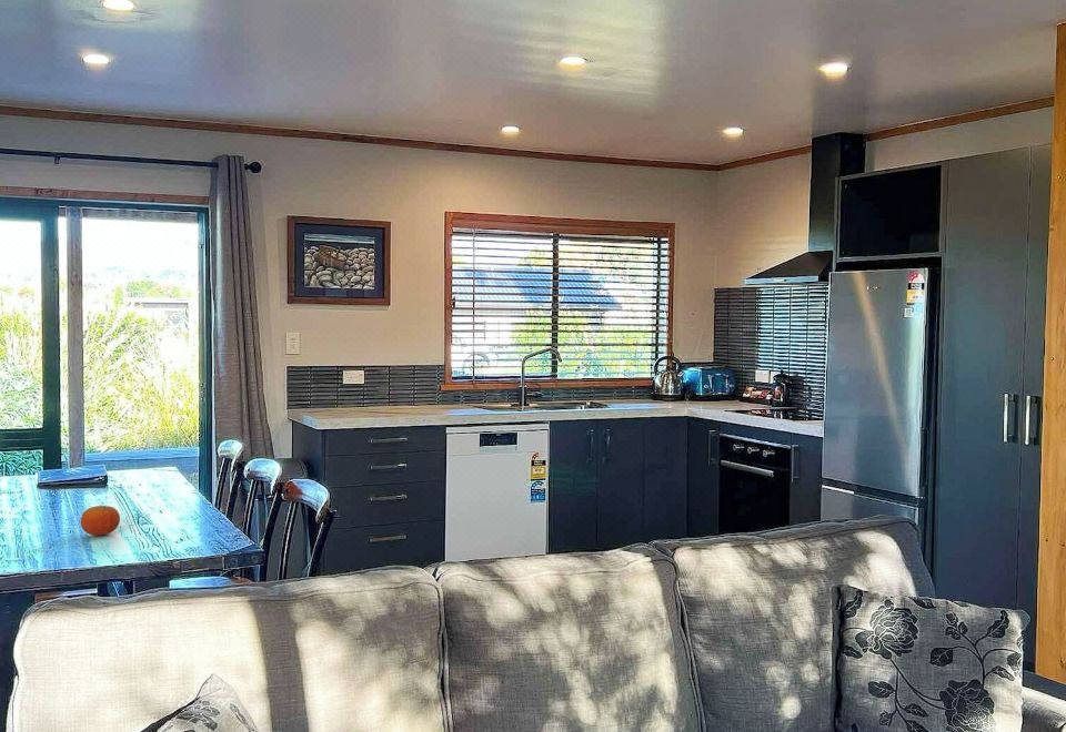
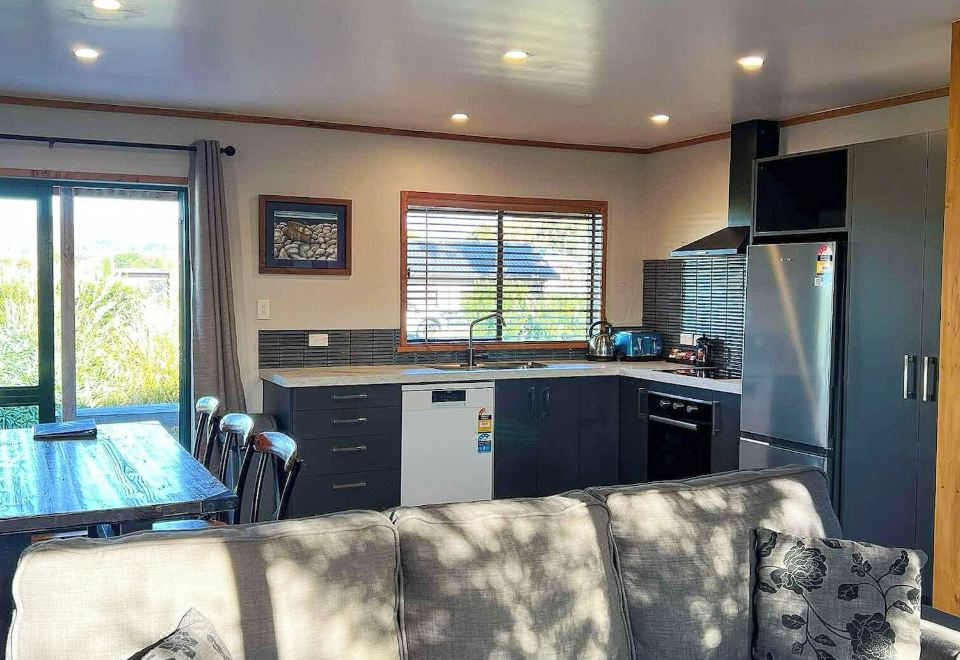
- fruit (100, 520)
